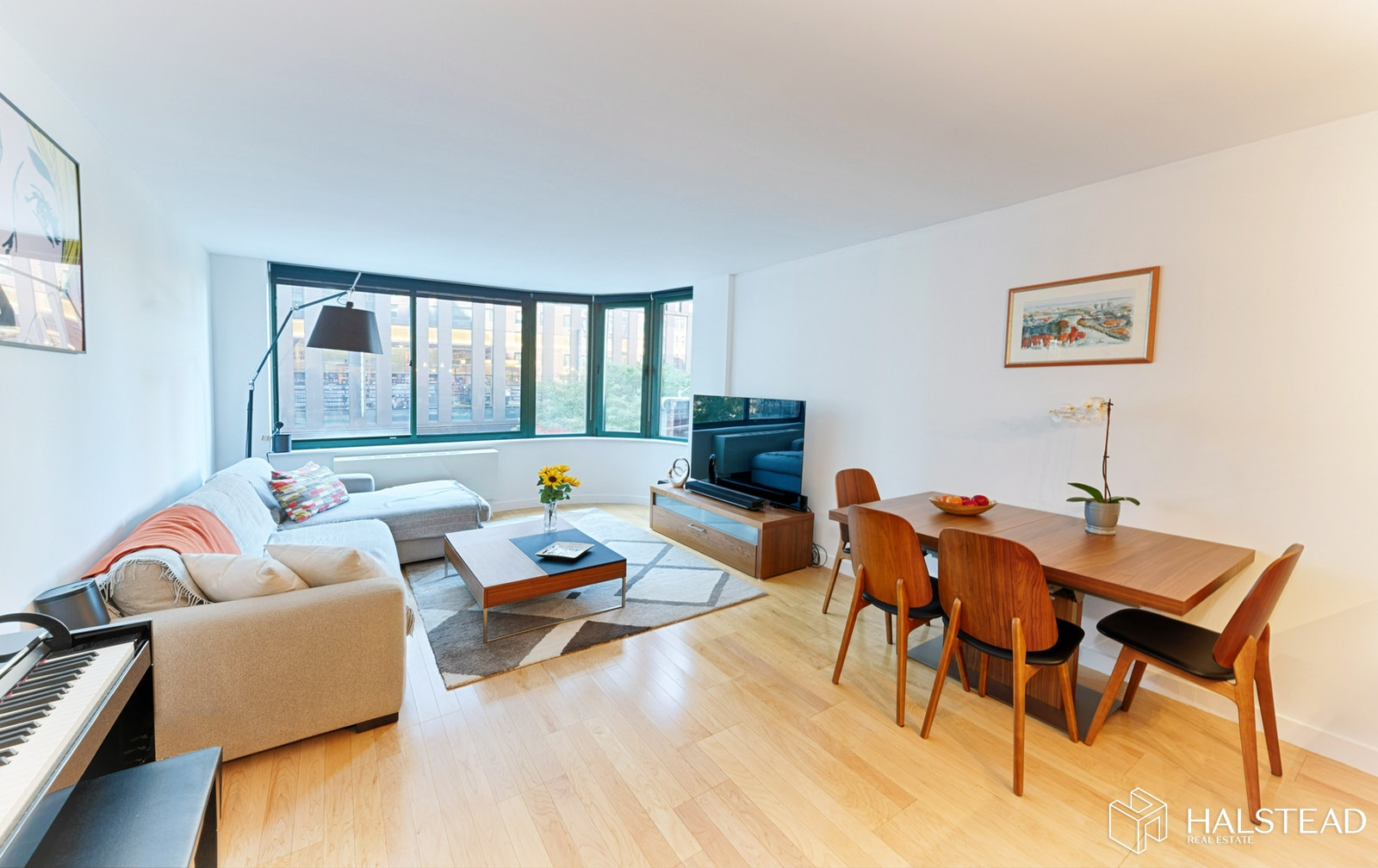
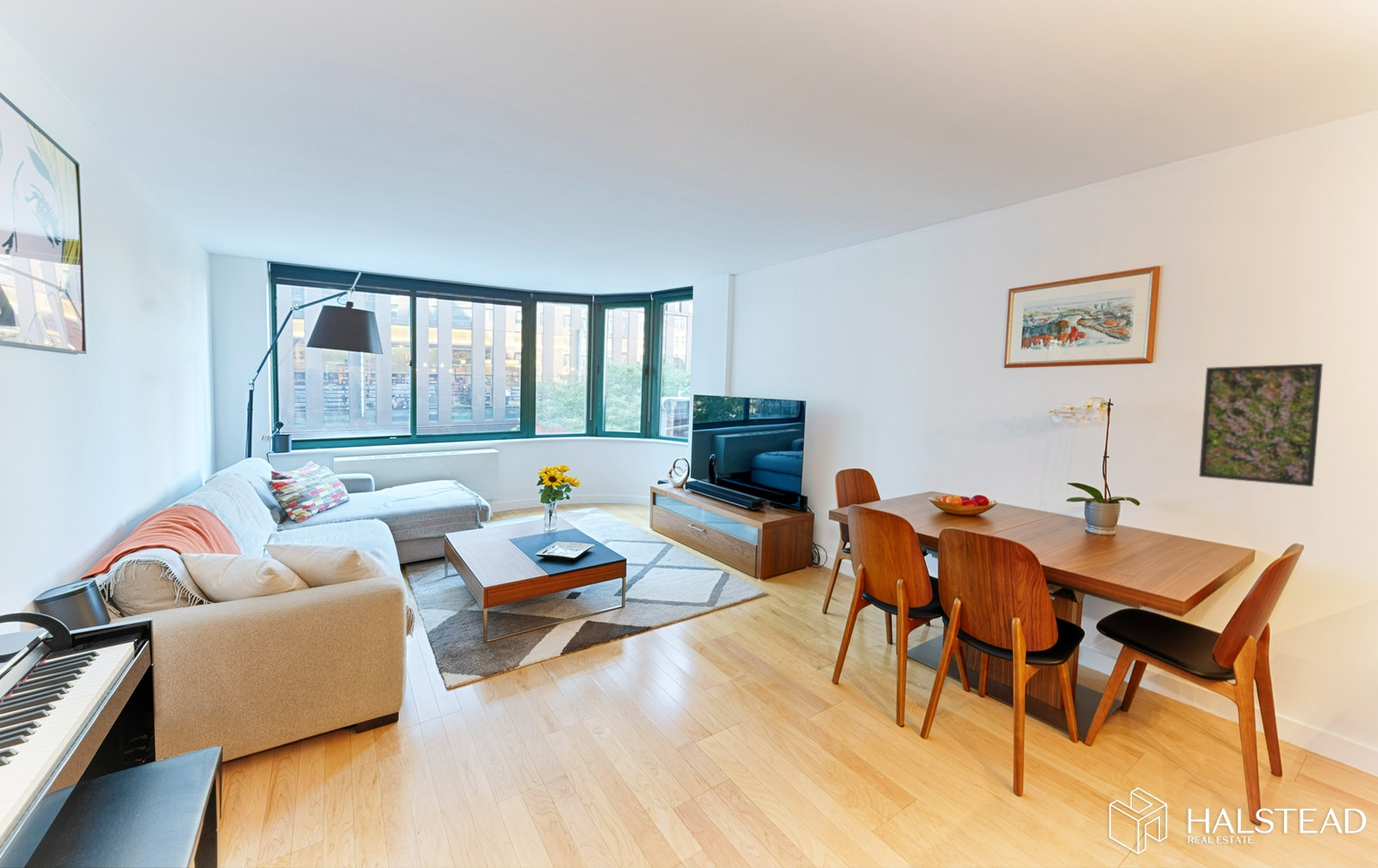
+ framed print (1257, 424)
